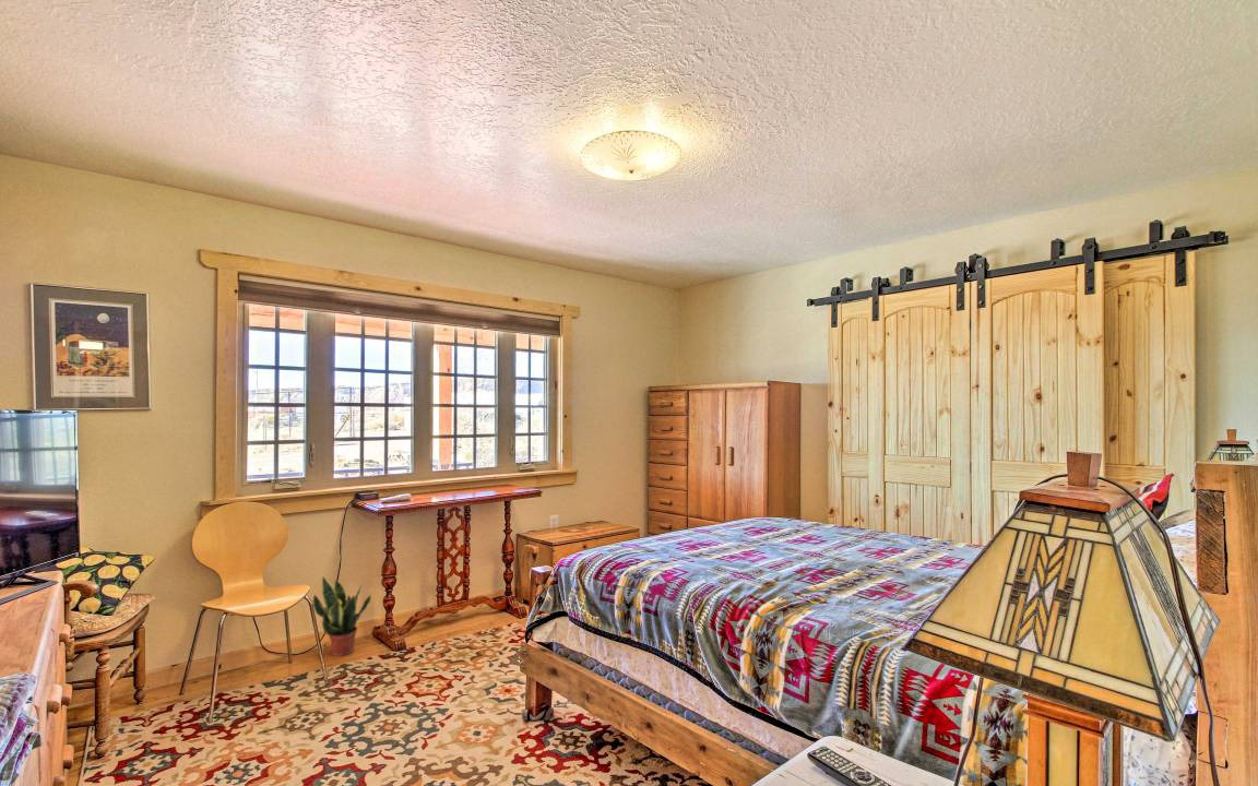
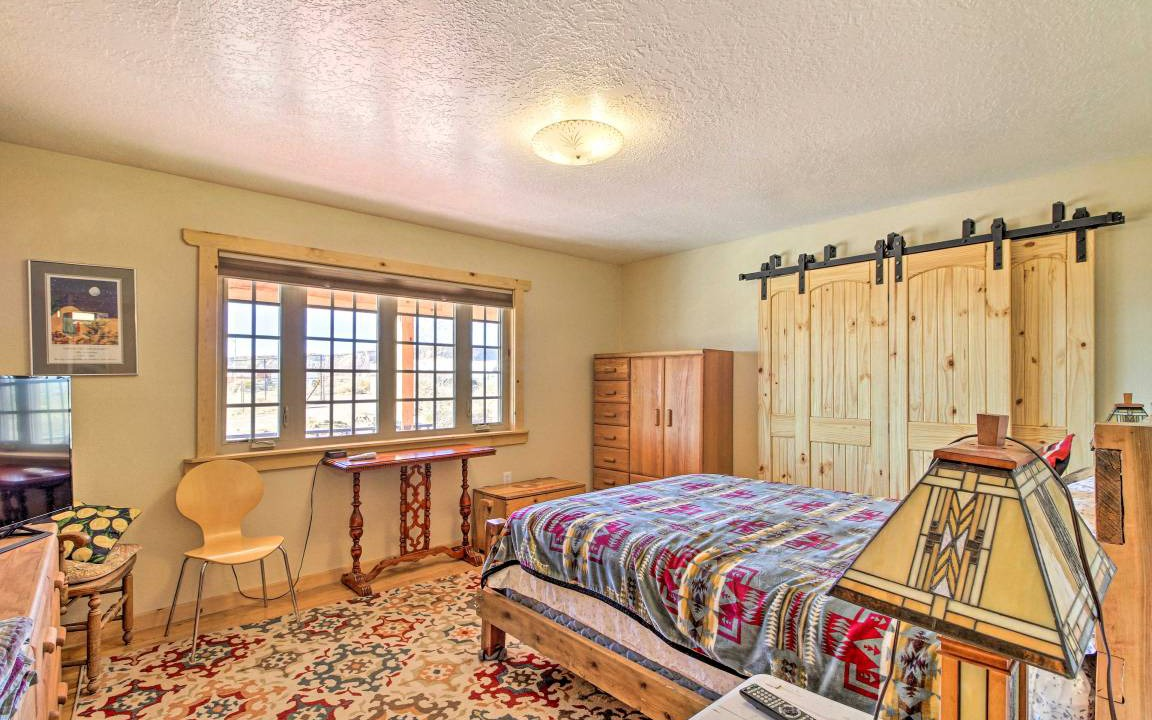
- potted plant (344, 612)
